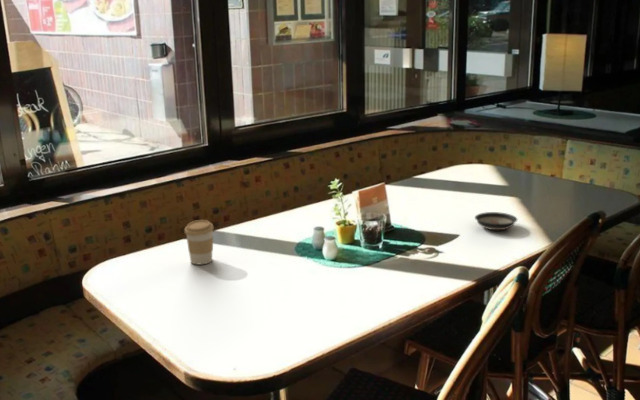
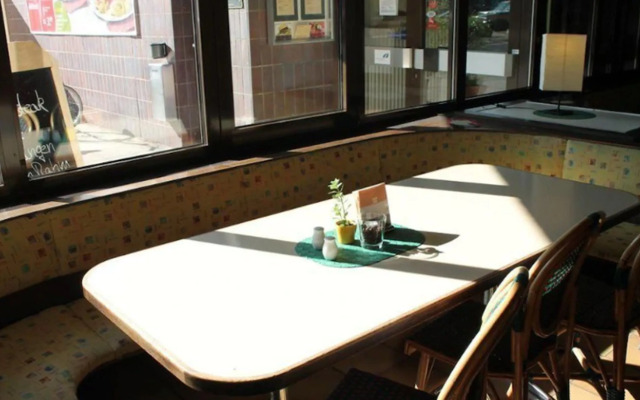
- saucer (495, 222)
- coffee cup (200, 241)
